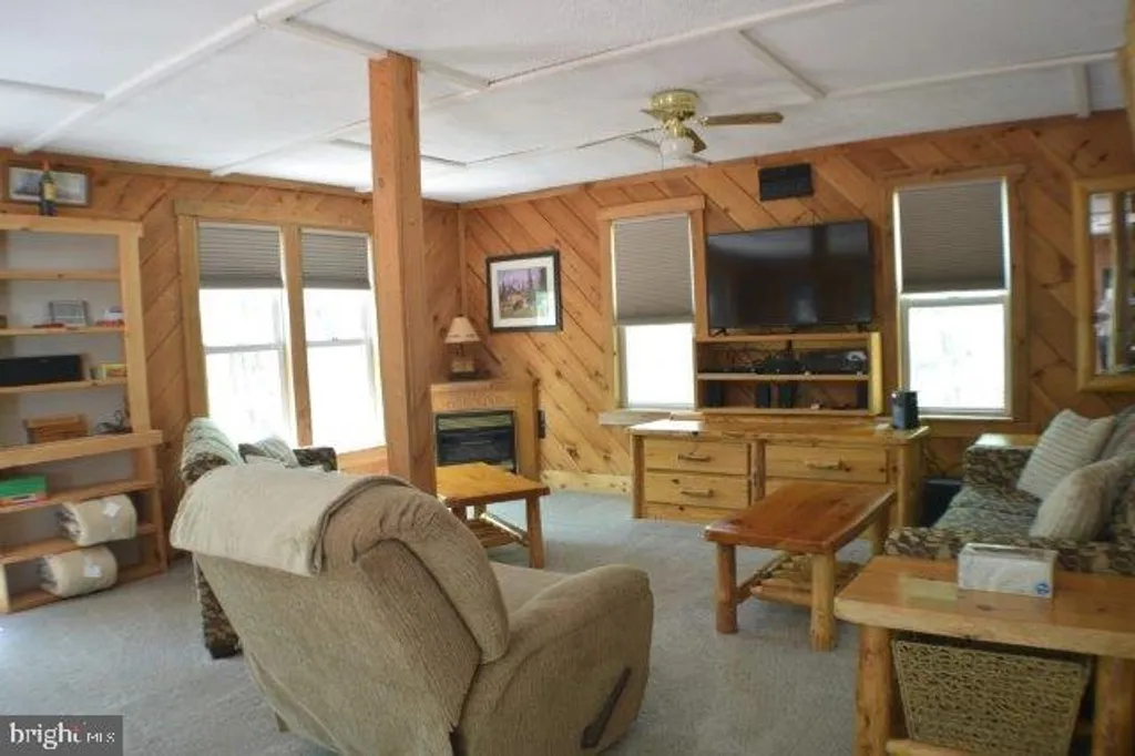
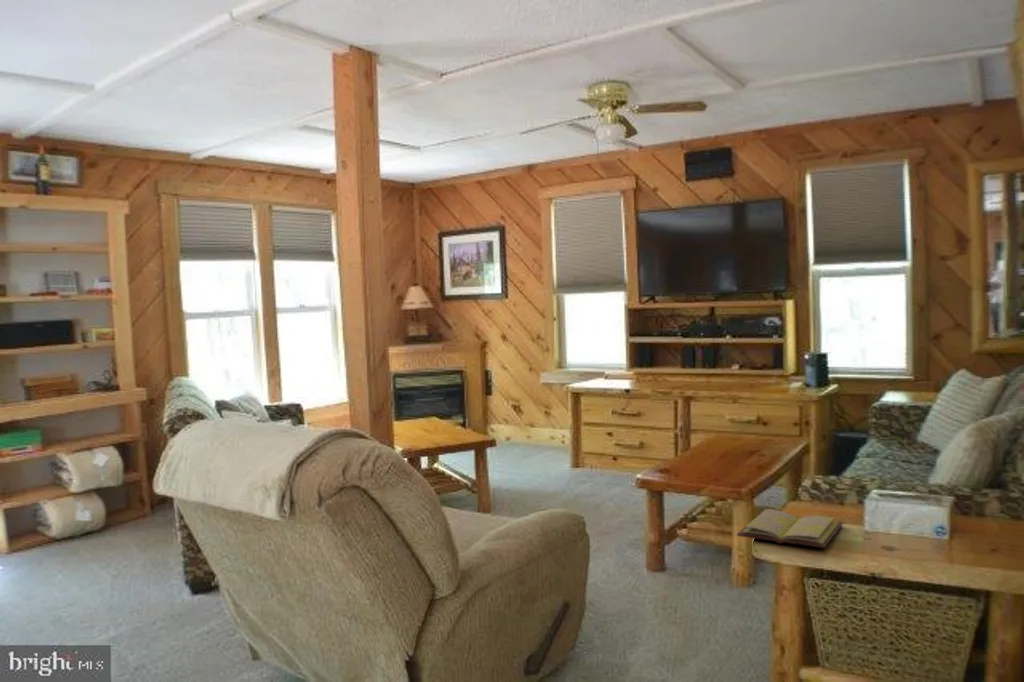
+ diary (790, 526)
